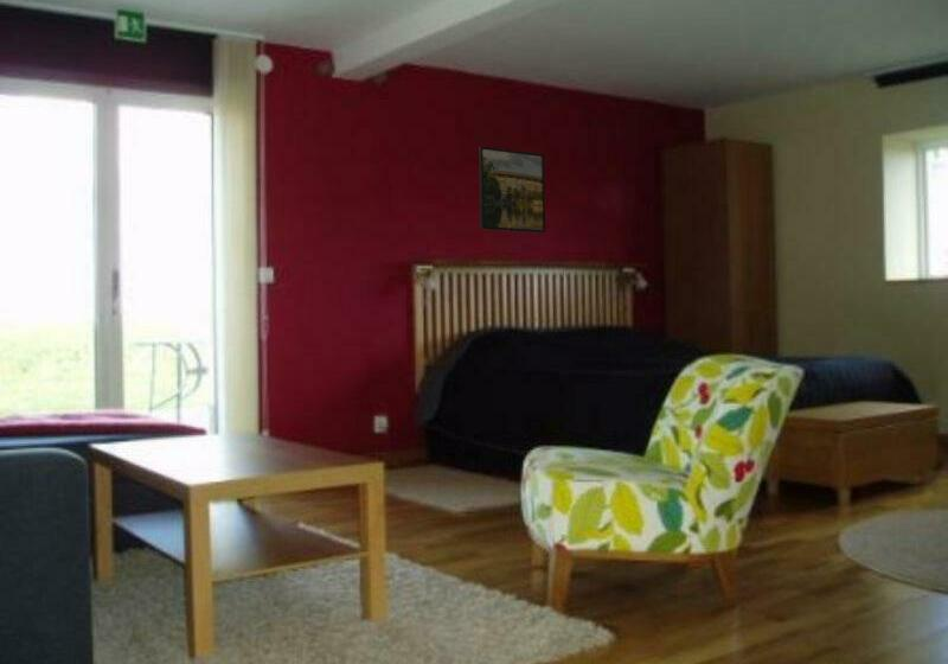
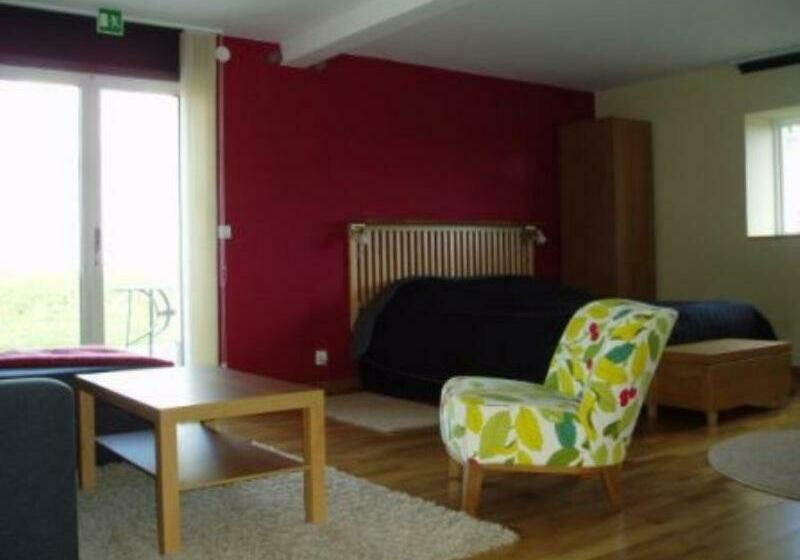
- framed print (512, 190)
